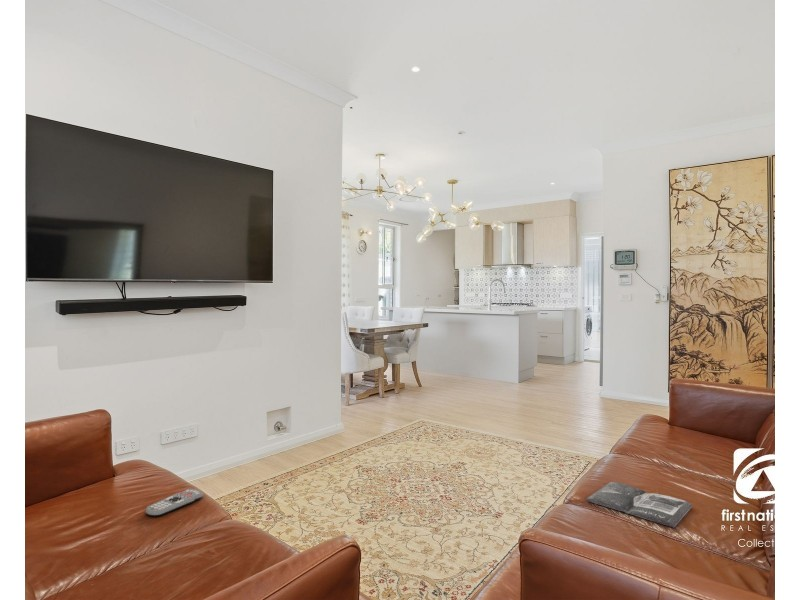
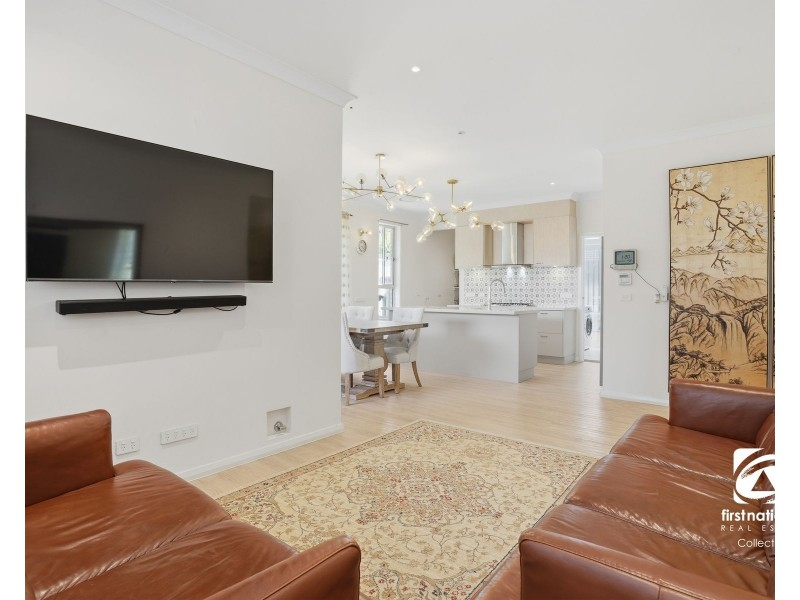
- magazine (638, 501)
- remote control (174, 502)
